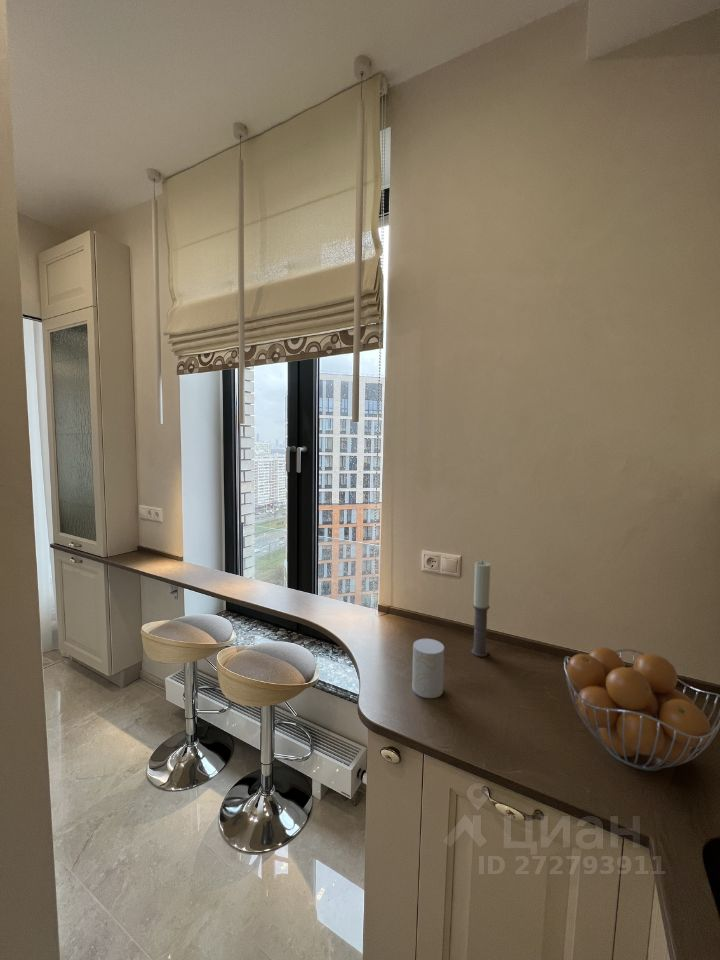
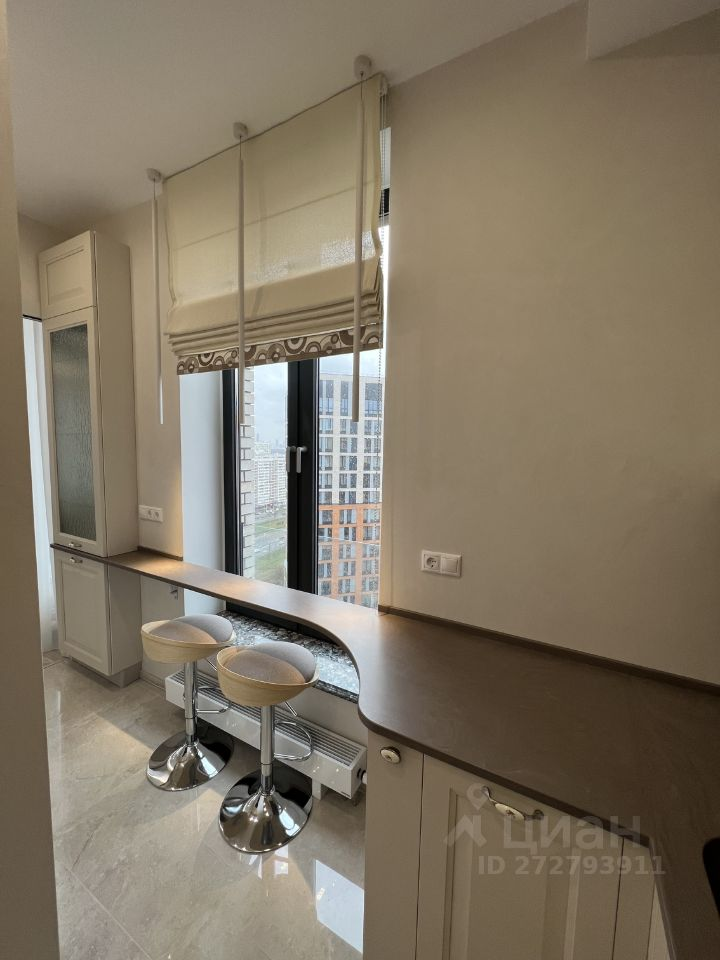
- candle (481, 607)
- fruit basket (635, 705)
- cup (428, 667)
